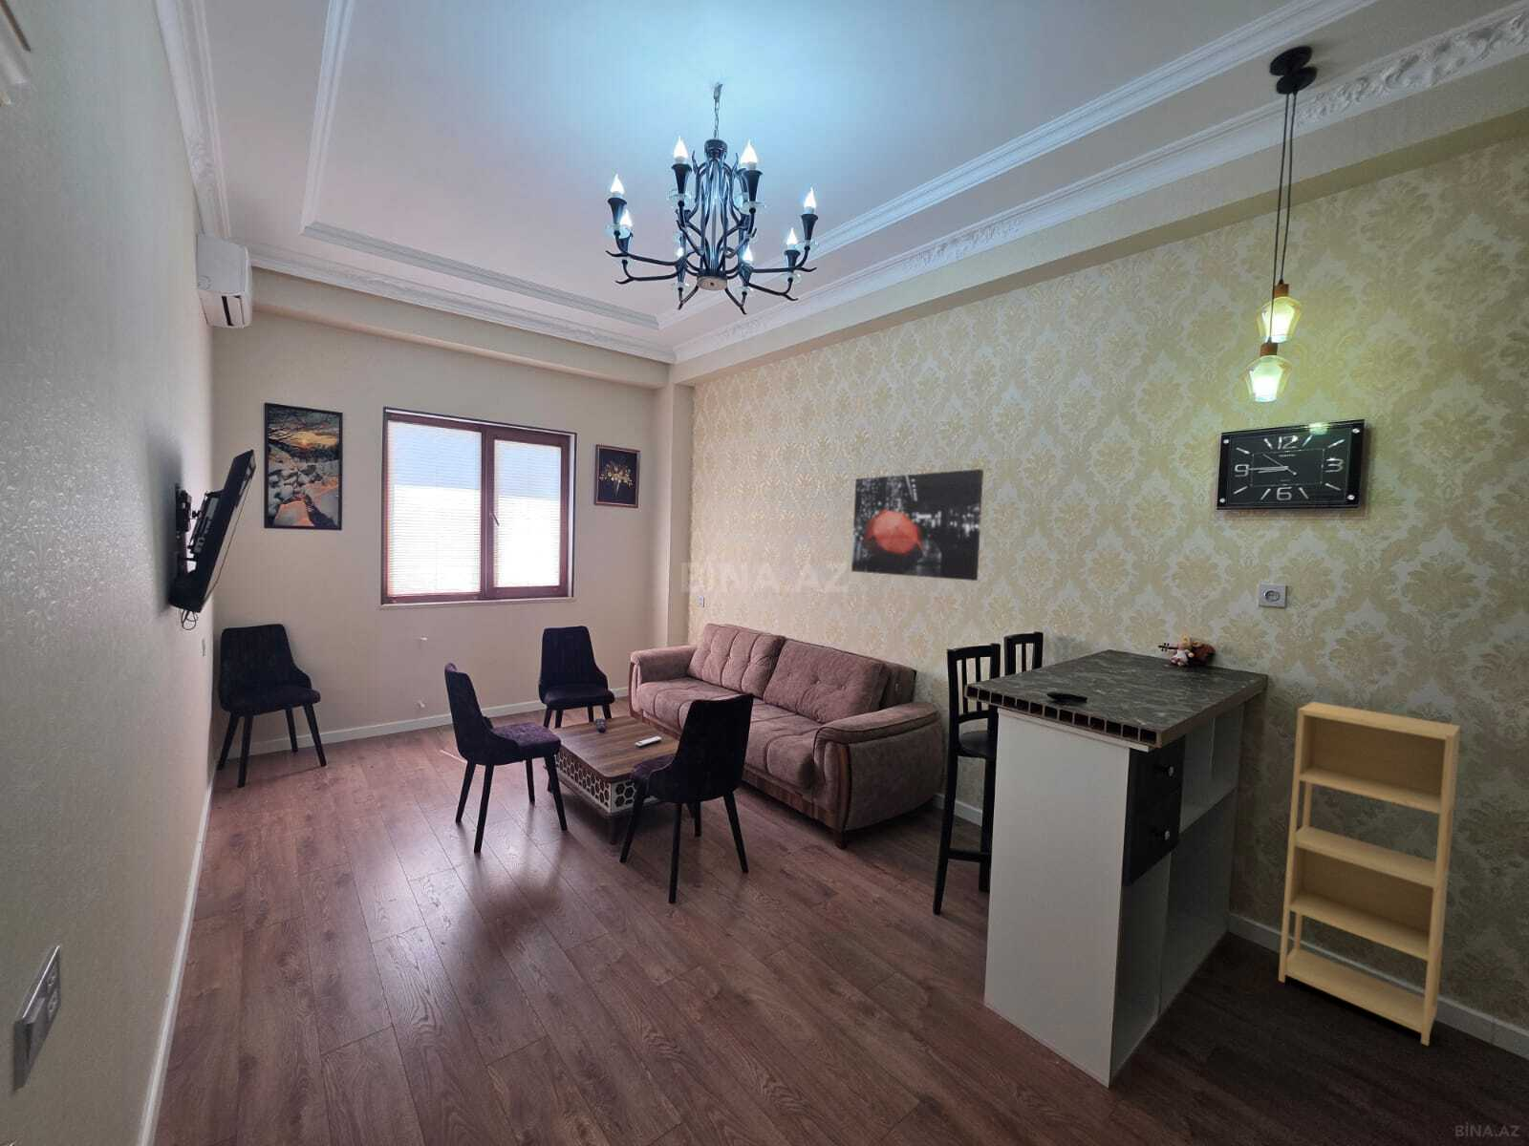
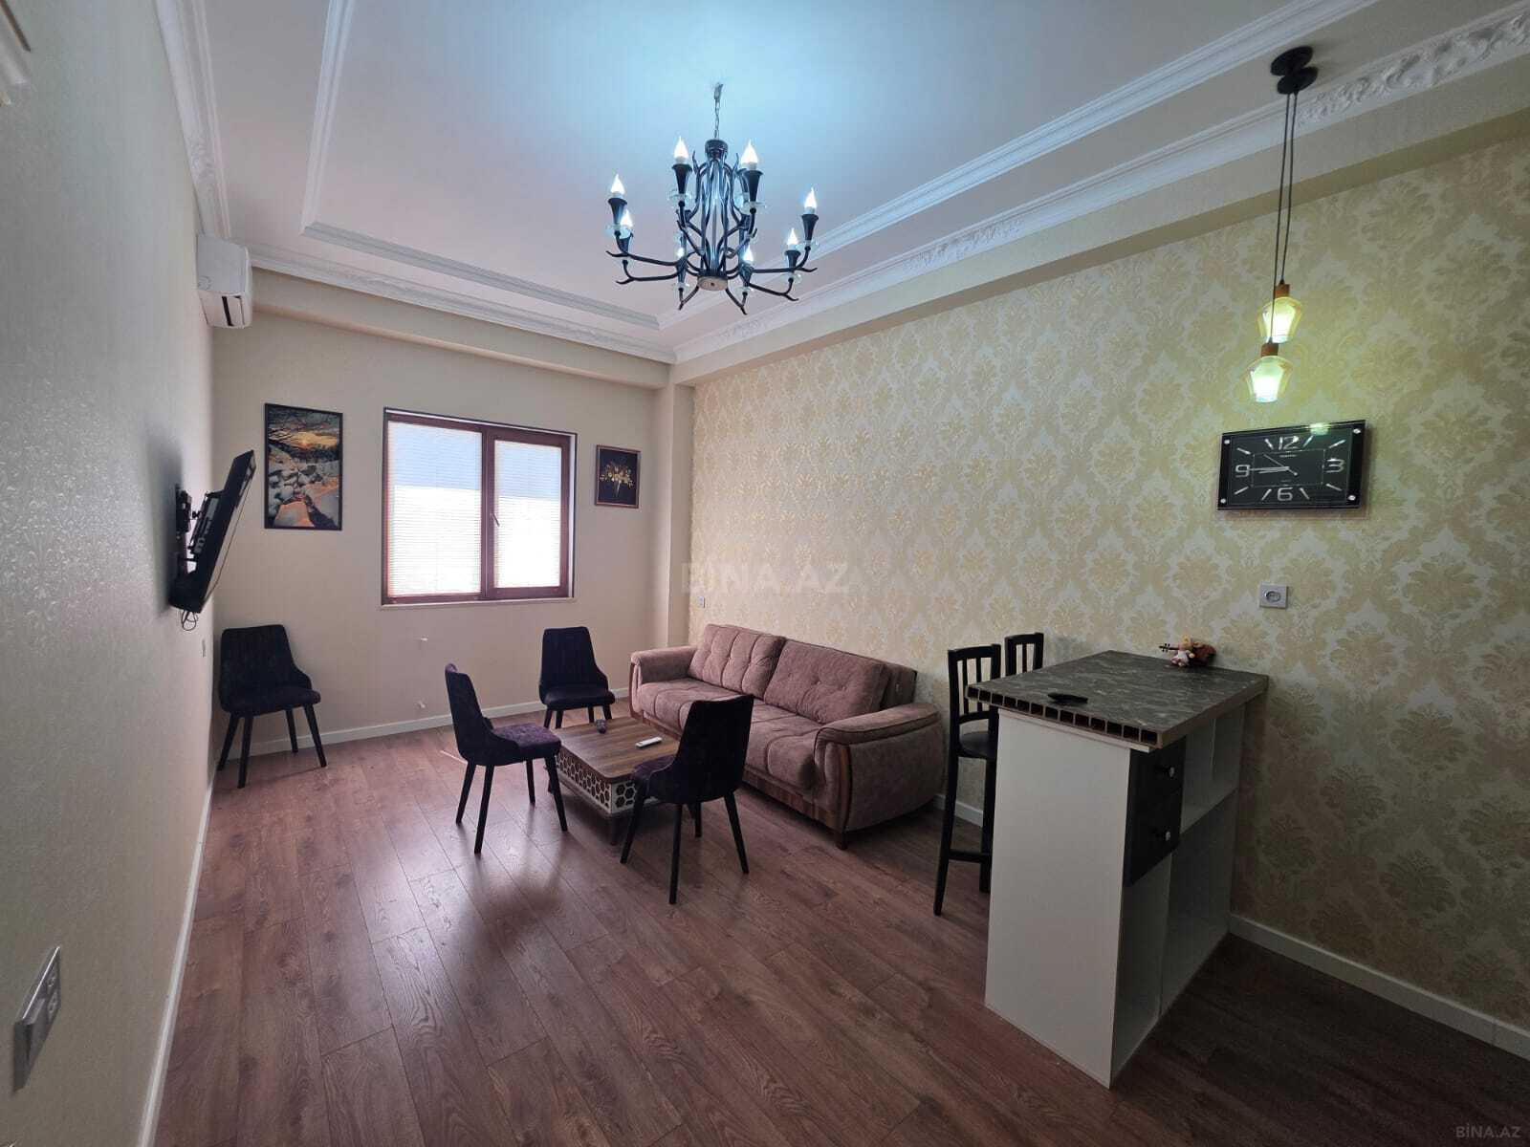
- wall art (910, 525)
- shelving unit (1364, 858)
